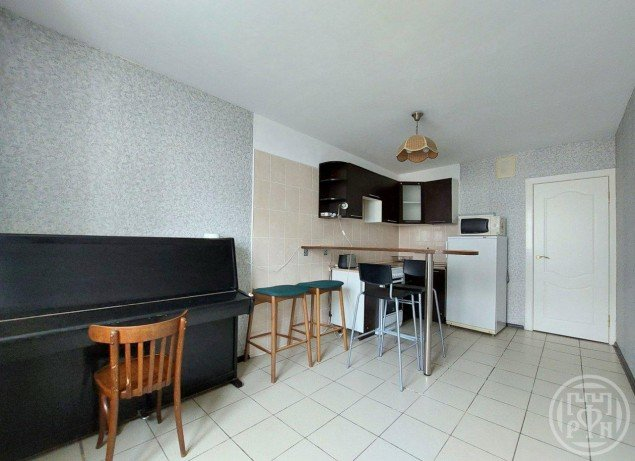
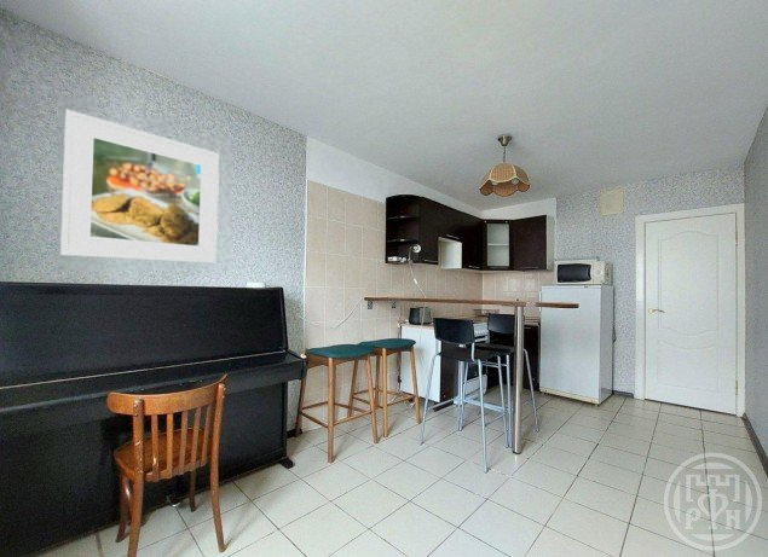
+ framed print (150, 197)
